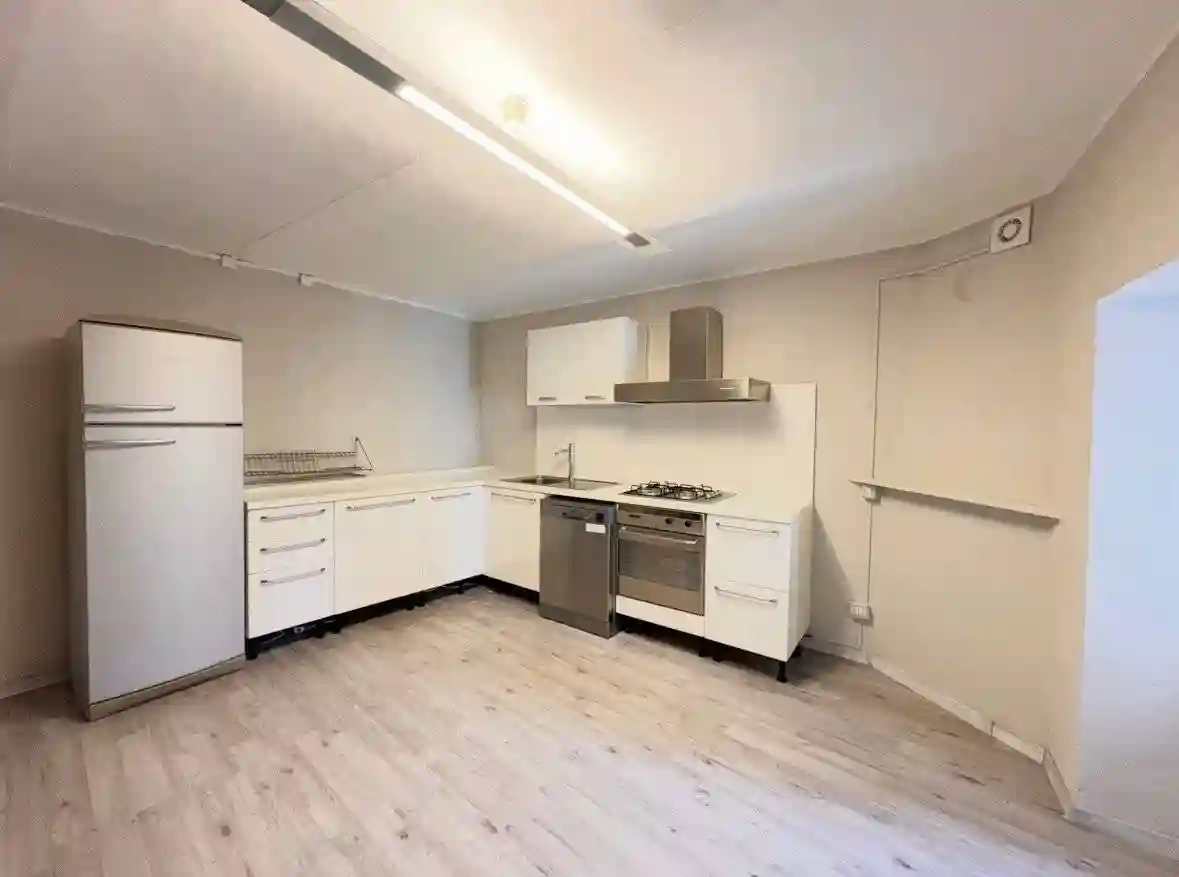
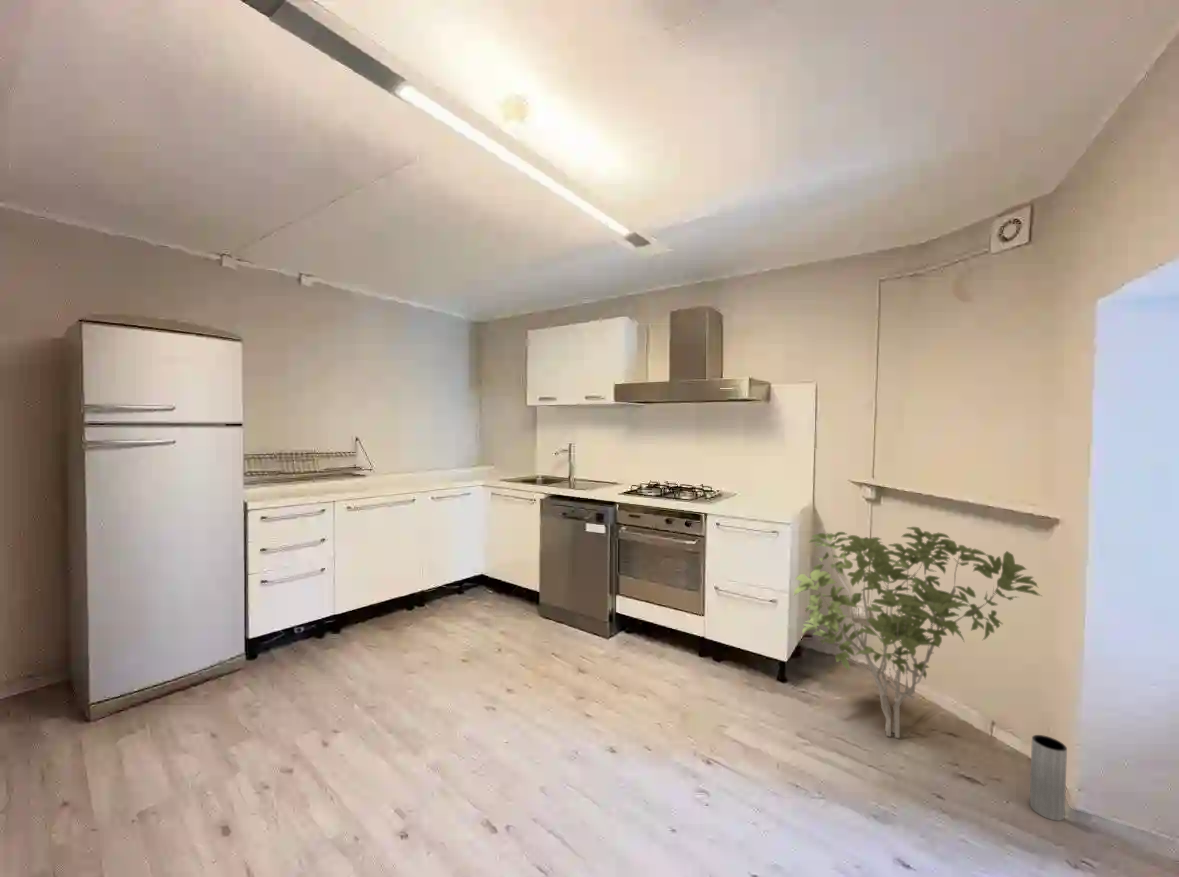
+ vase (1047, 776)
+ shrub (899, 632)
